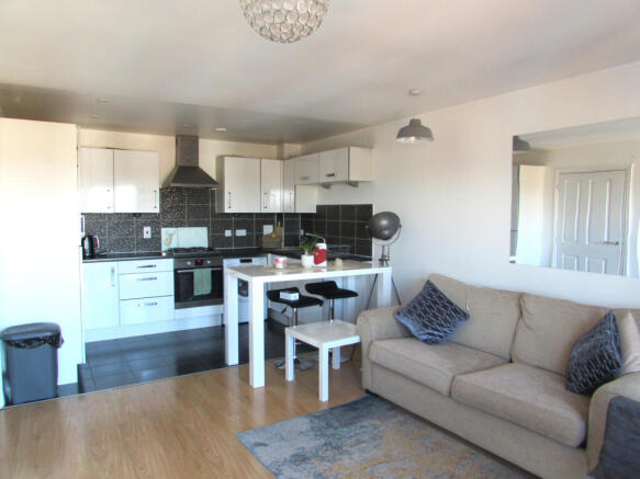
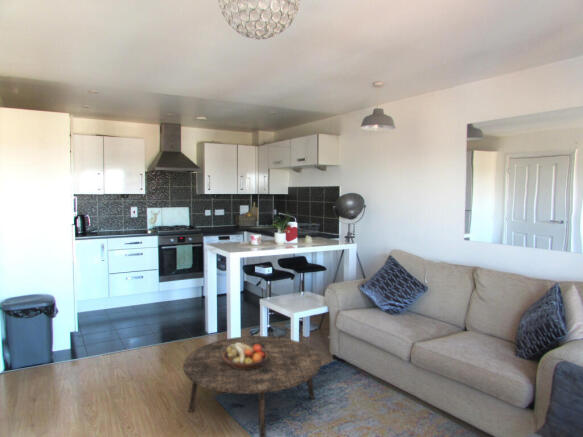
+ fruit bowl (245, 353)
+ coffee table (253, 381)
